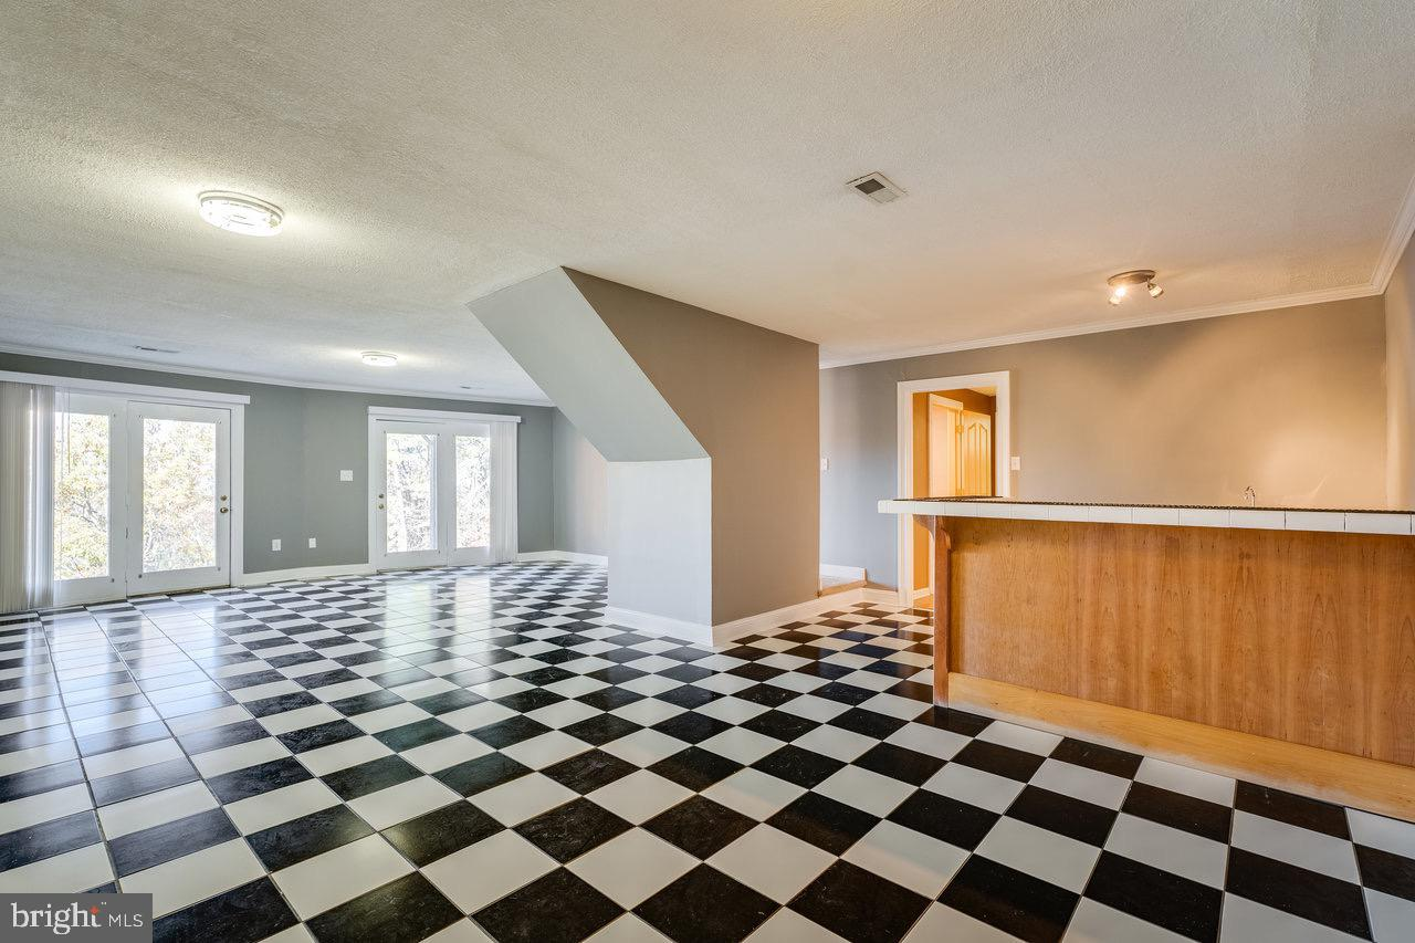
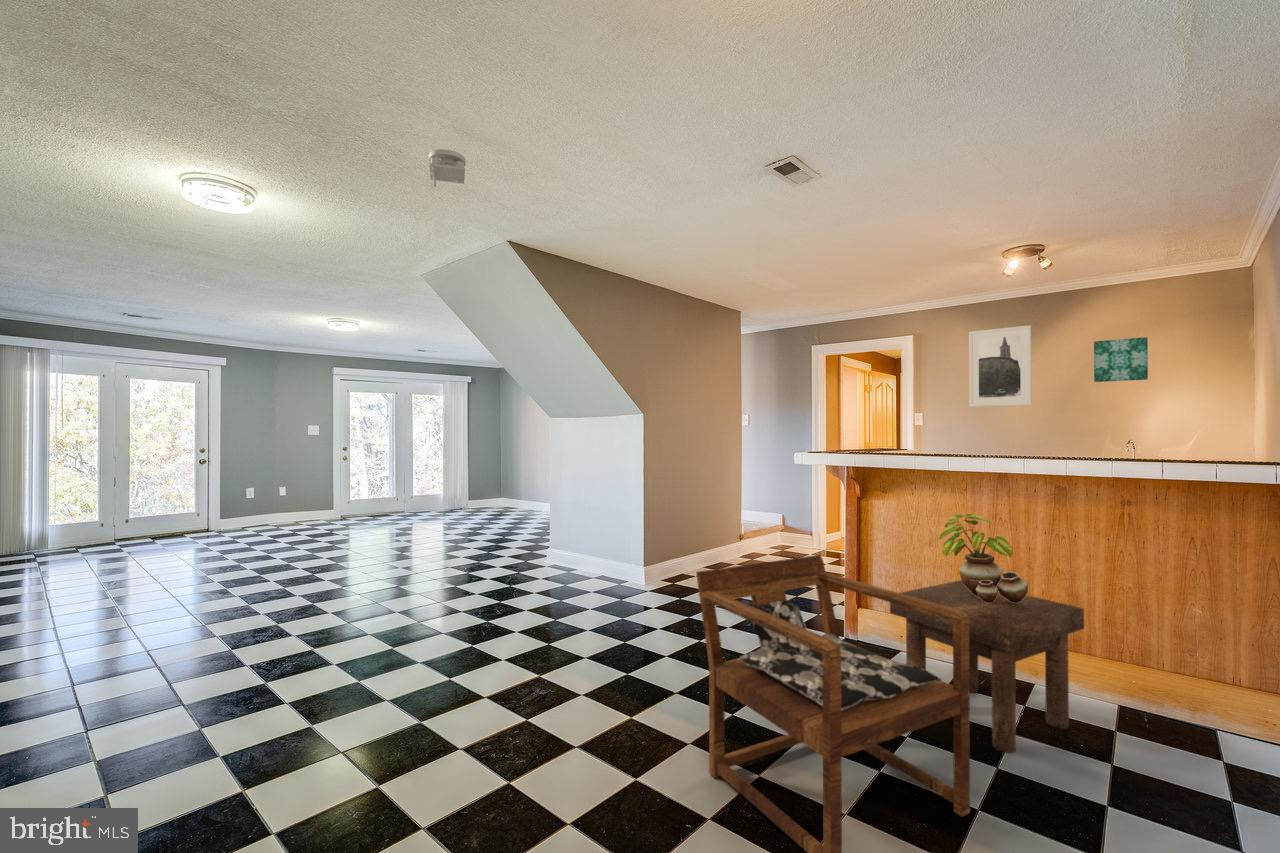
+ smoke detector (447, 172)
+ stool (984, 657)
+ potted plant (977, 554)
+ armchair (823, 683)
+ wall art (1120, 360)
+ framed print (999, 367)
